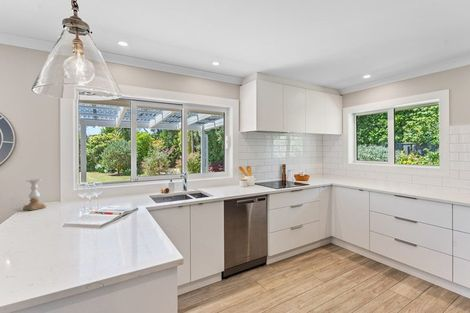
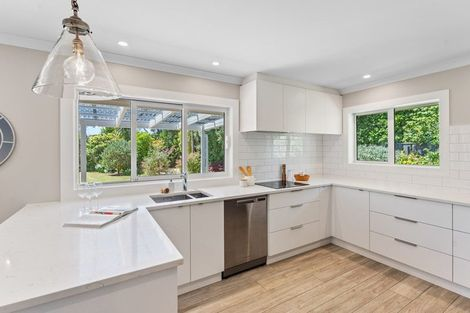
- candle holder (34, 194)
